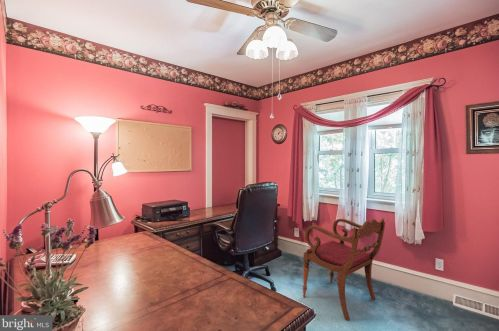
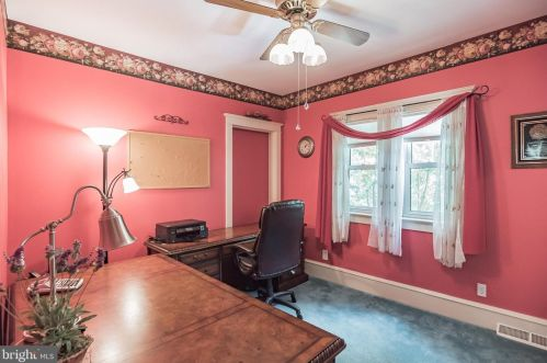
- armchair (342, 257)
